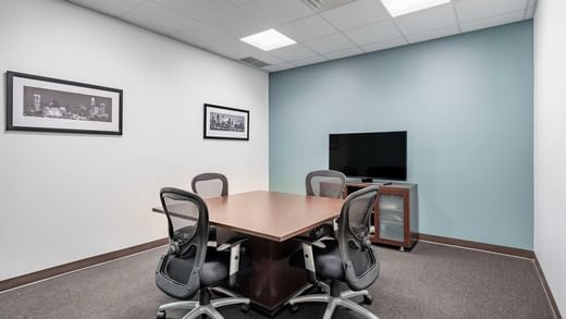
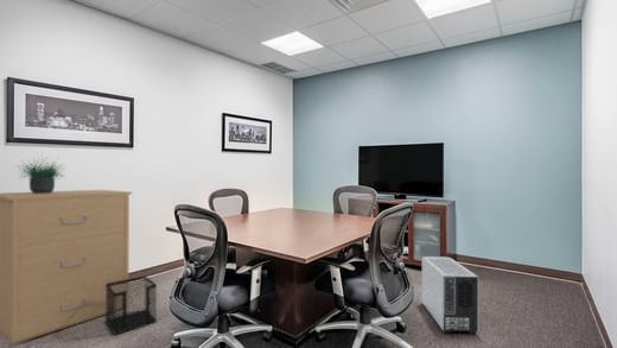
+ potted plant (43, 170)
+ air purifier (446, 291)
+ filing cabinet (63, 253)
+ wastebasket (131, 304)
